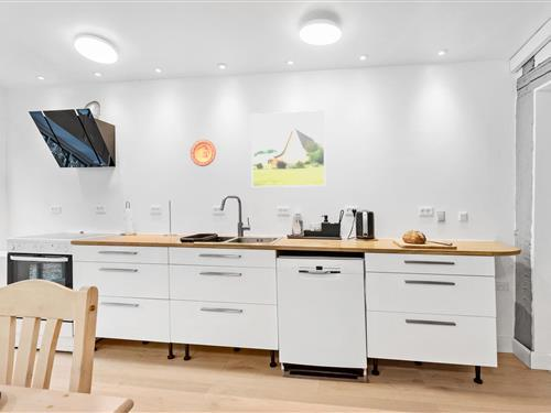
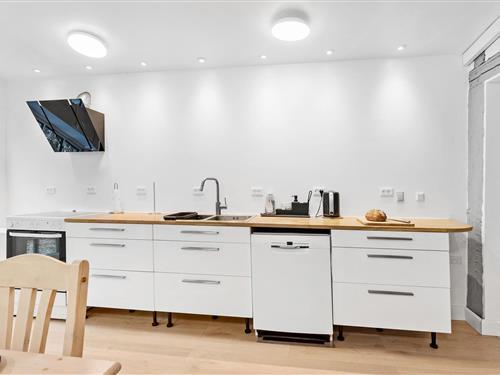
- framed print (288, 149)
- decorative plate (203, 152)
